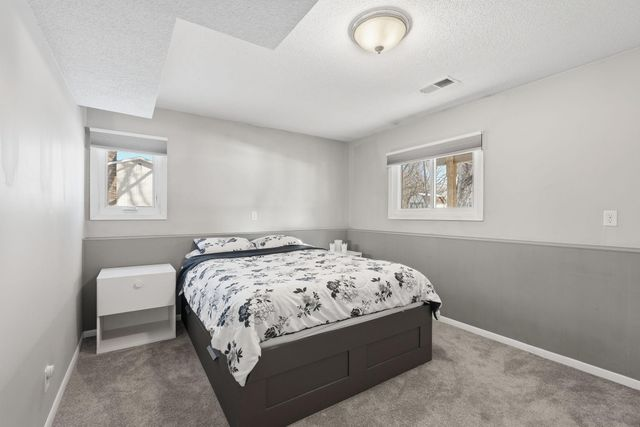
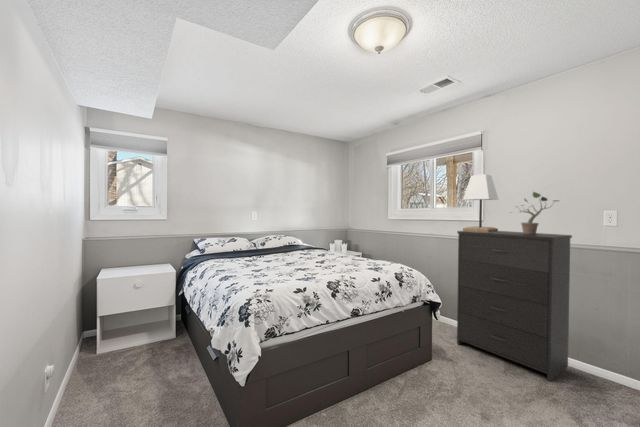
+ lamp (480, 203)
+ potted plant (533, 213)
+ dresser (508, 294)
